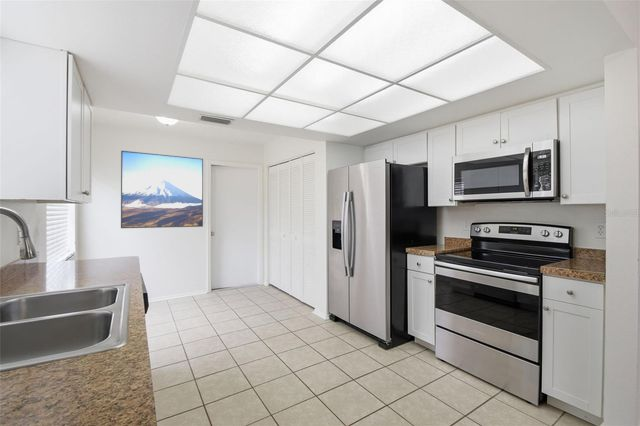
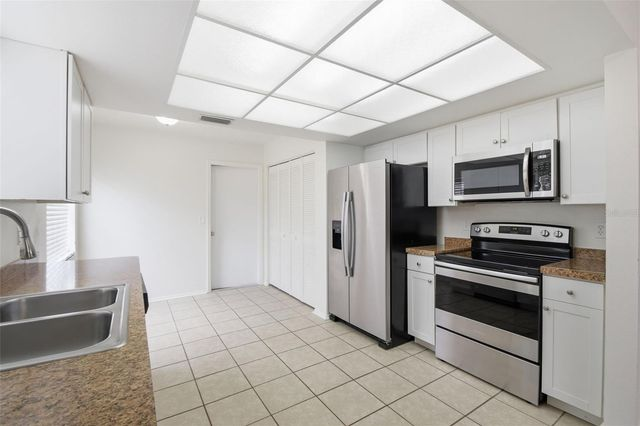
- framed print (164, 191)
